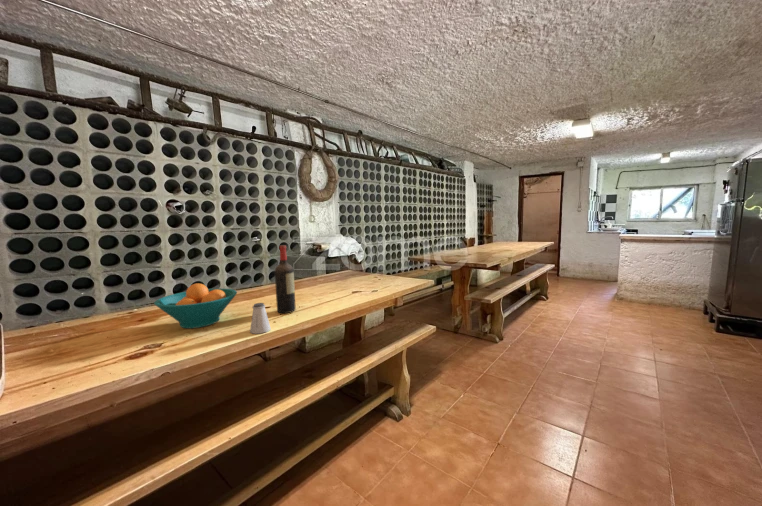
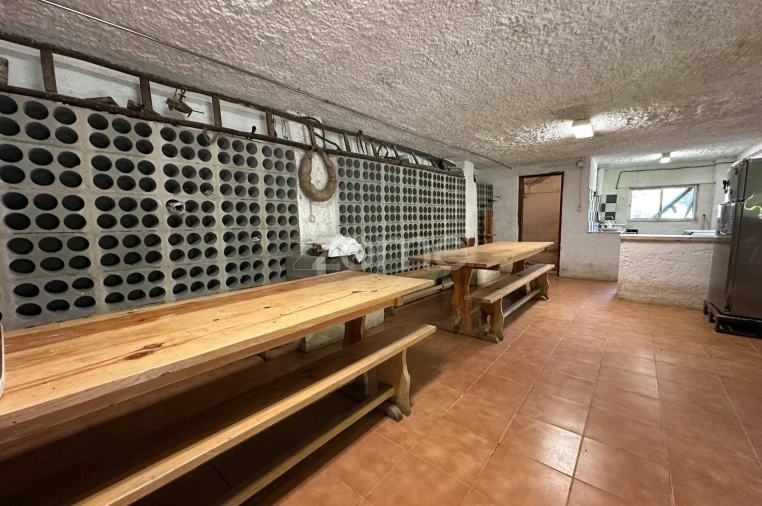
- fruit bowl (198, 303)
- saltshaker (259, 317)
- wine bottle (284, 278)
